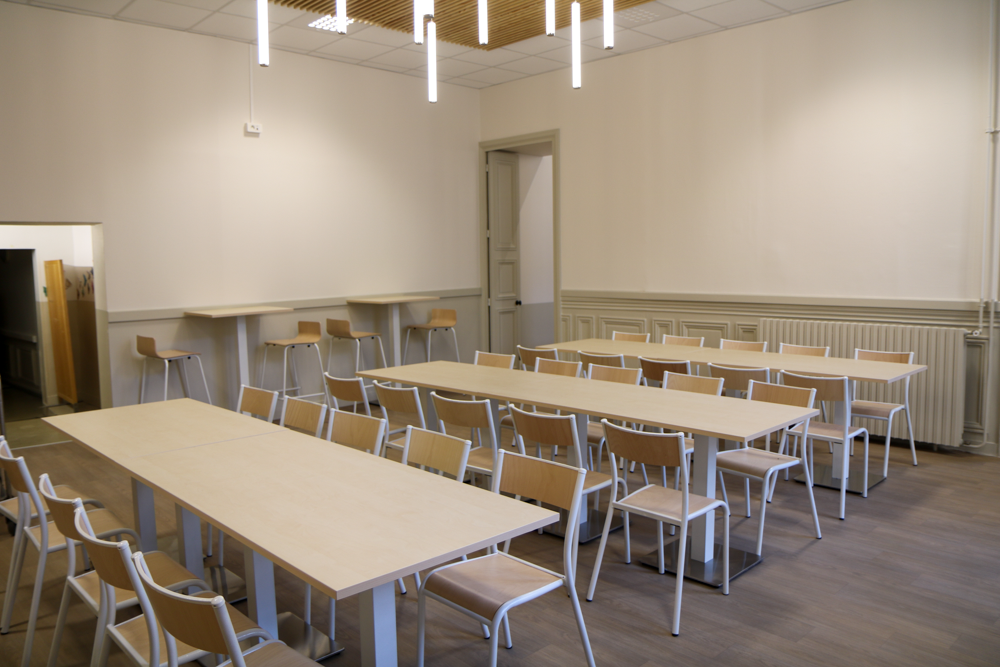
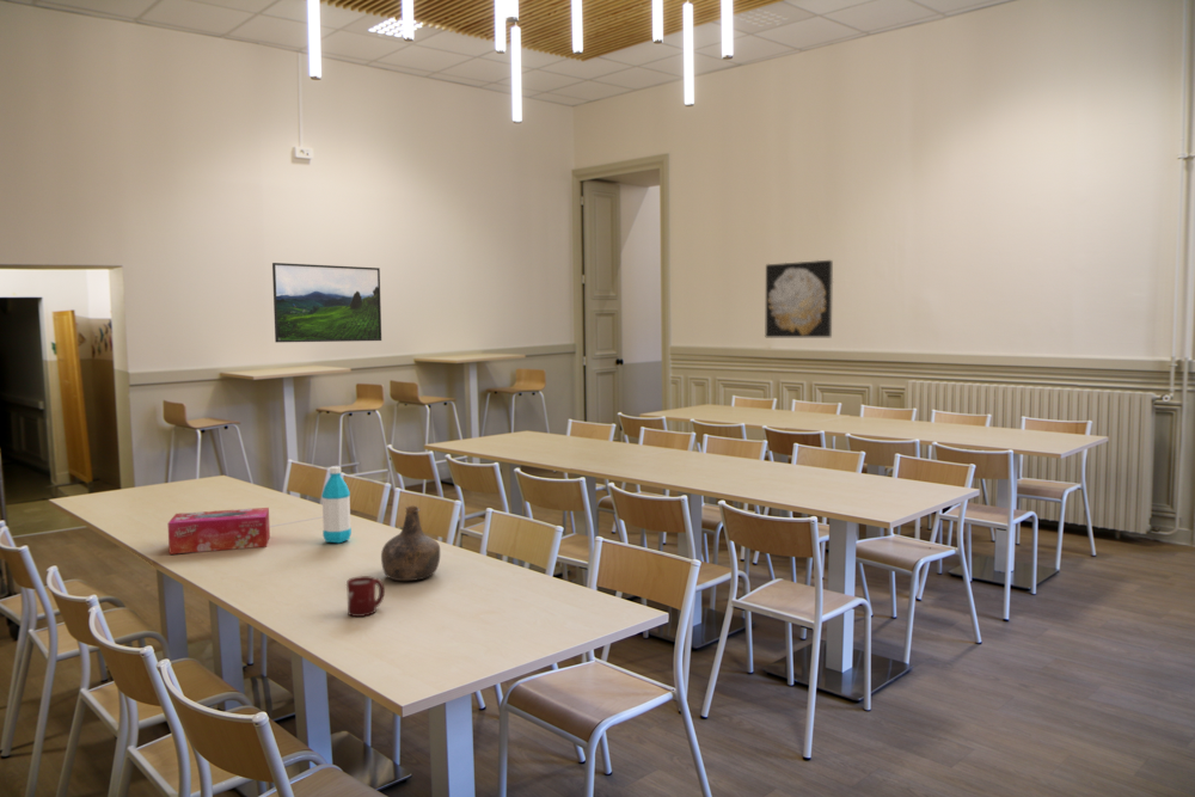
+ water bottle (336, 504)
+ cup (367, 594)
+ wall art (797, 300)
+ bottle (410, 541)
+ tissue box (220, 529)
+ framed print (329, 304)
